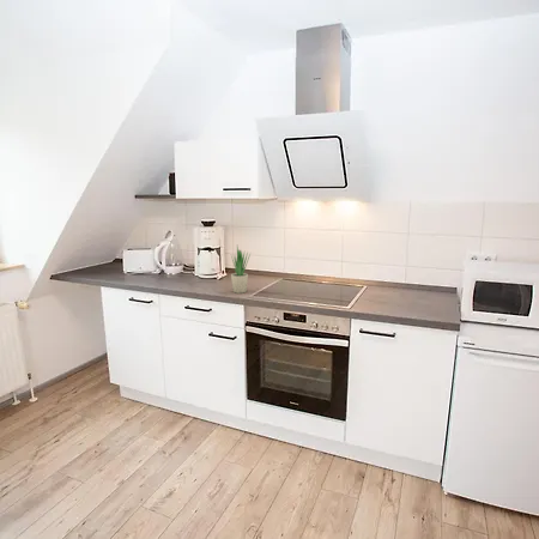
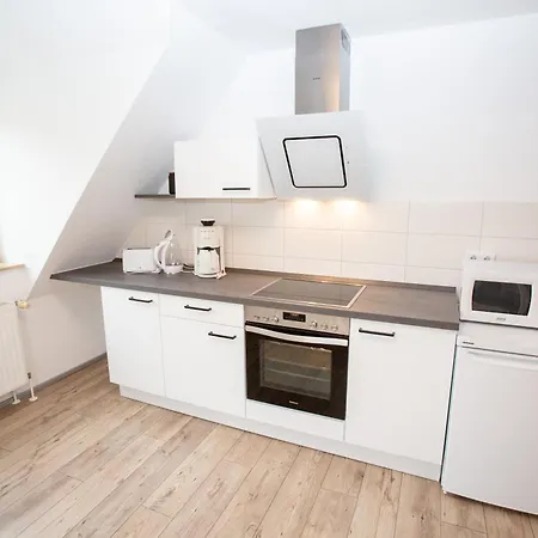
- potted plant (241, 267)
